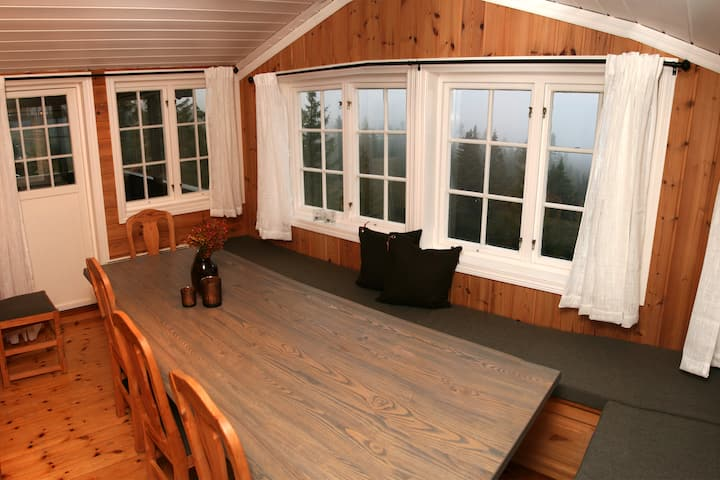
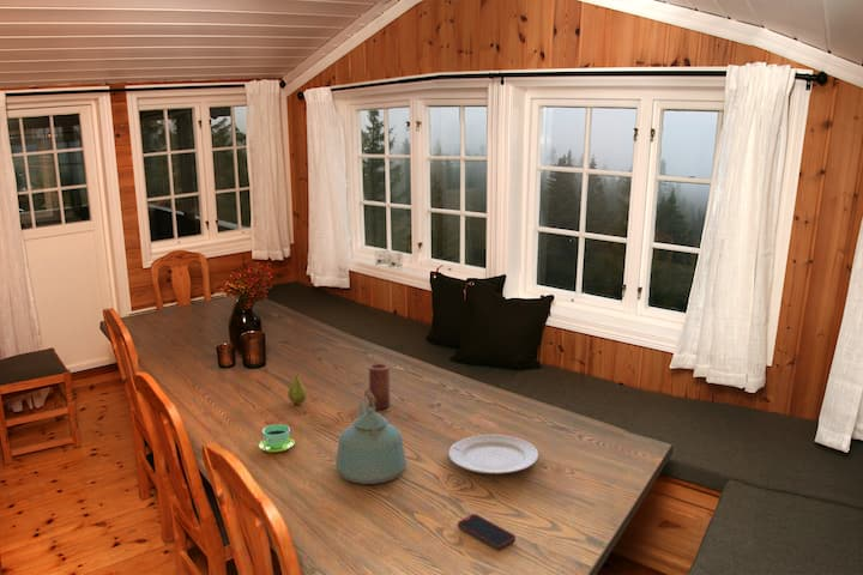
+ kettle (369, 430)
+ chinaware (493, 456)
+ fruit (297, 387)
+ cup (276, 438)
+ candle (379, 386)
+ smartphone (485, 531)
